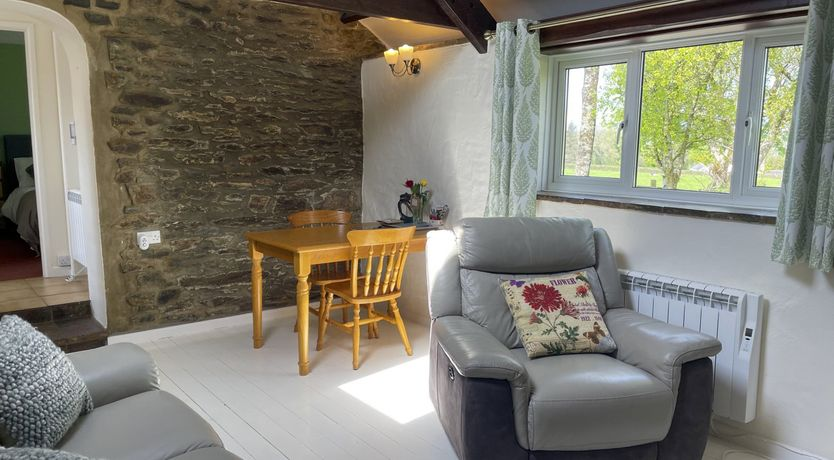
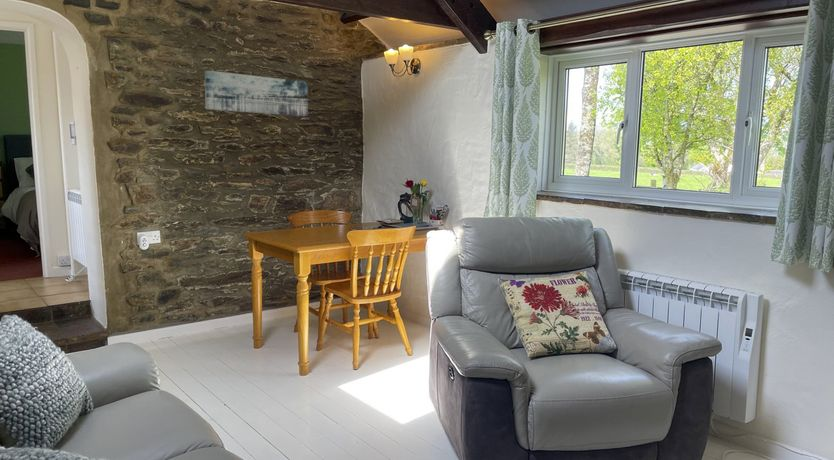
+ wall art (259, 94)
